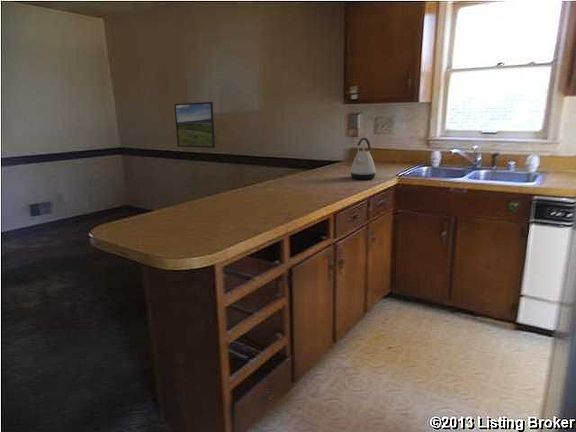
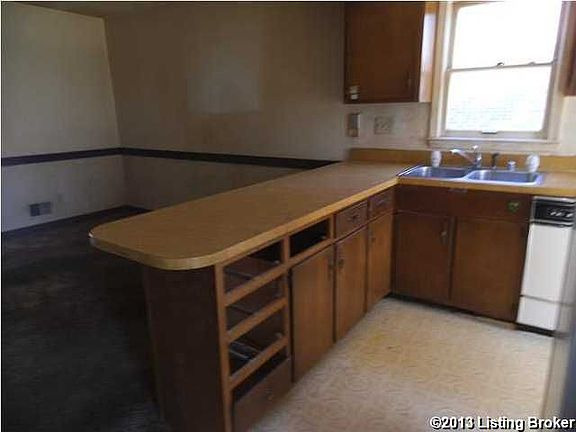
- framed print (194, 125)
- kettle (363, 158)
